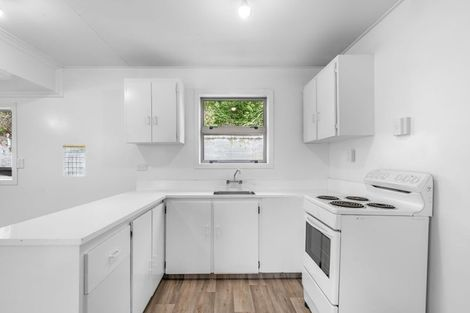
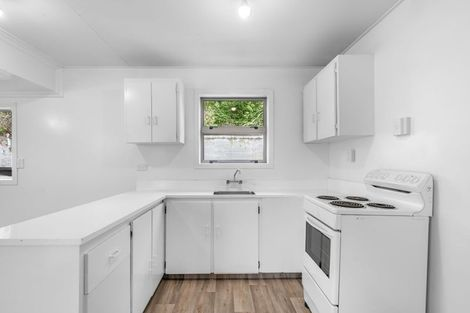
- calendar (74, 157)
